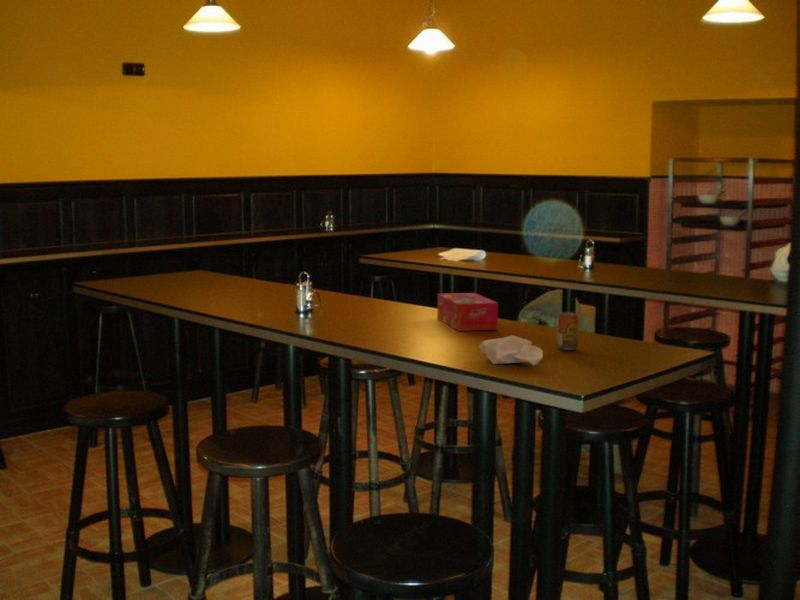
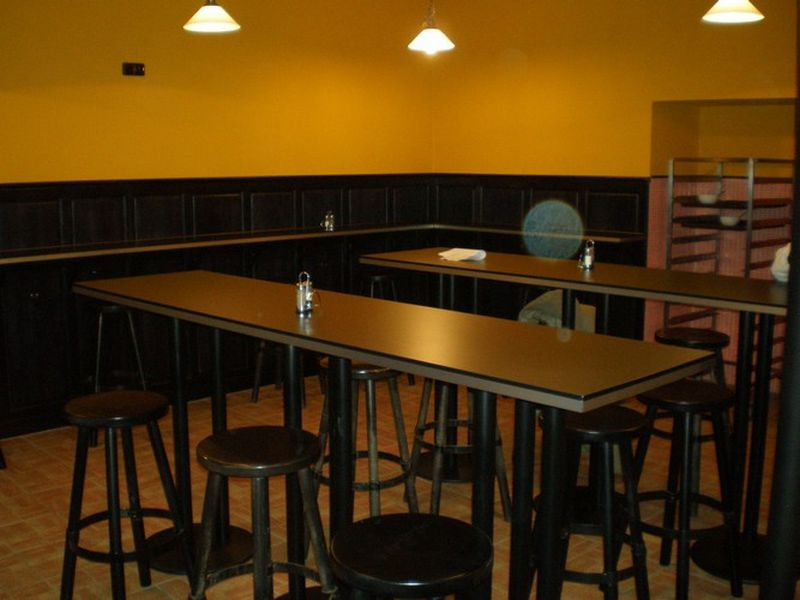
- bowl (513, 349)
- tissue box (466, 311)
- beverage can (568, 330)
